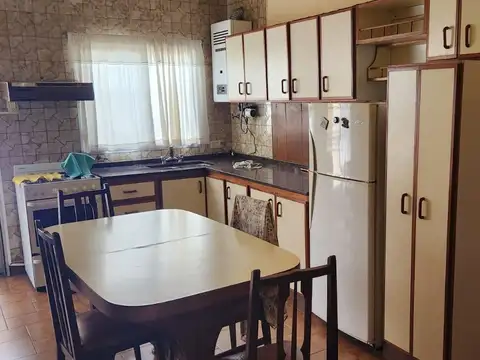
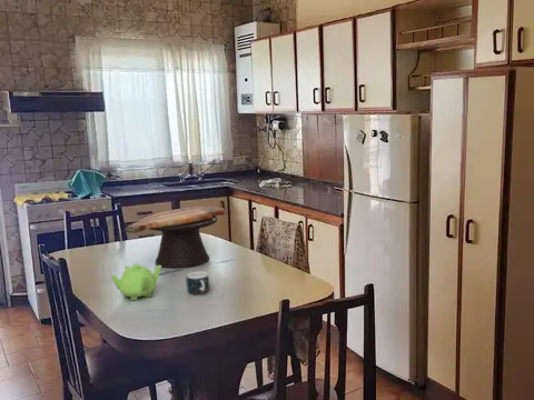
+ mug (198, 283)
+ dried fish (176, 238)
+ teapot (137, 280)
